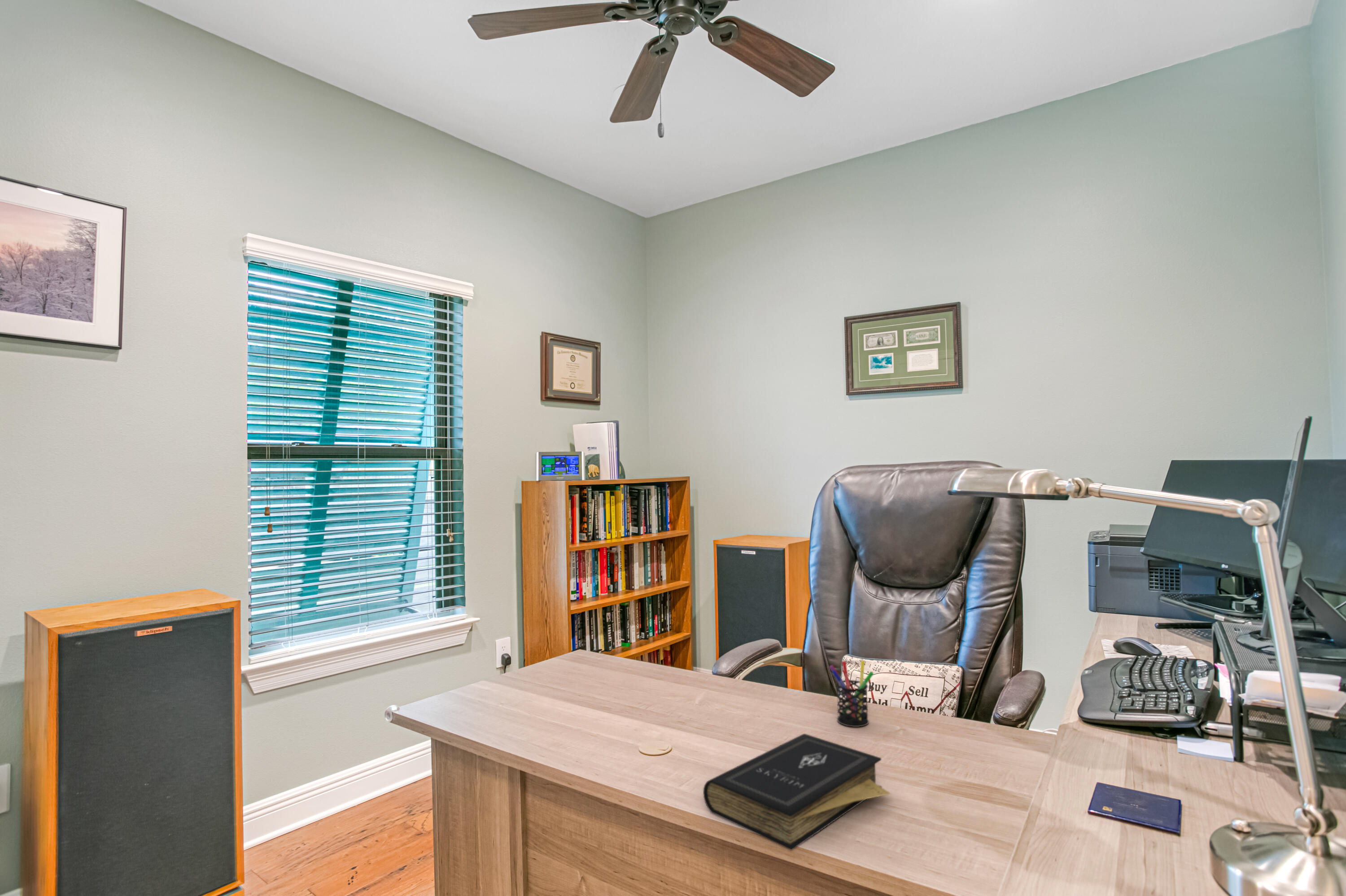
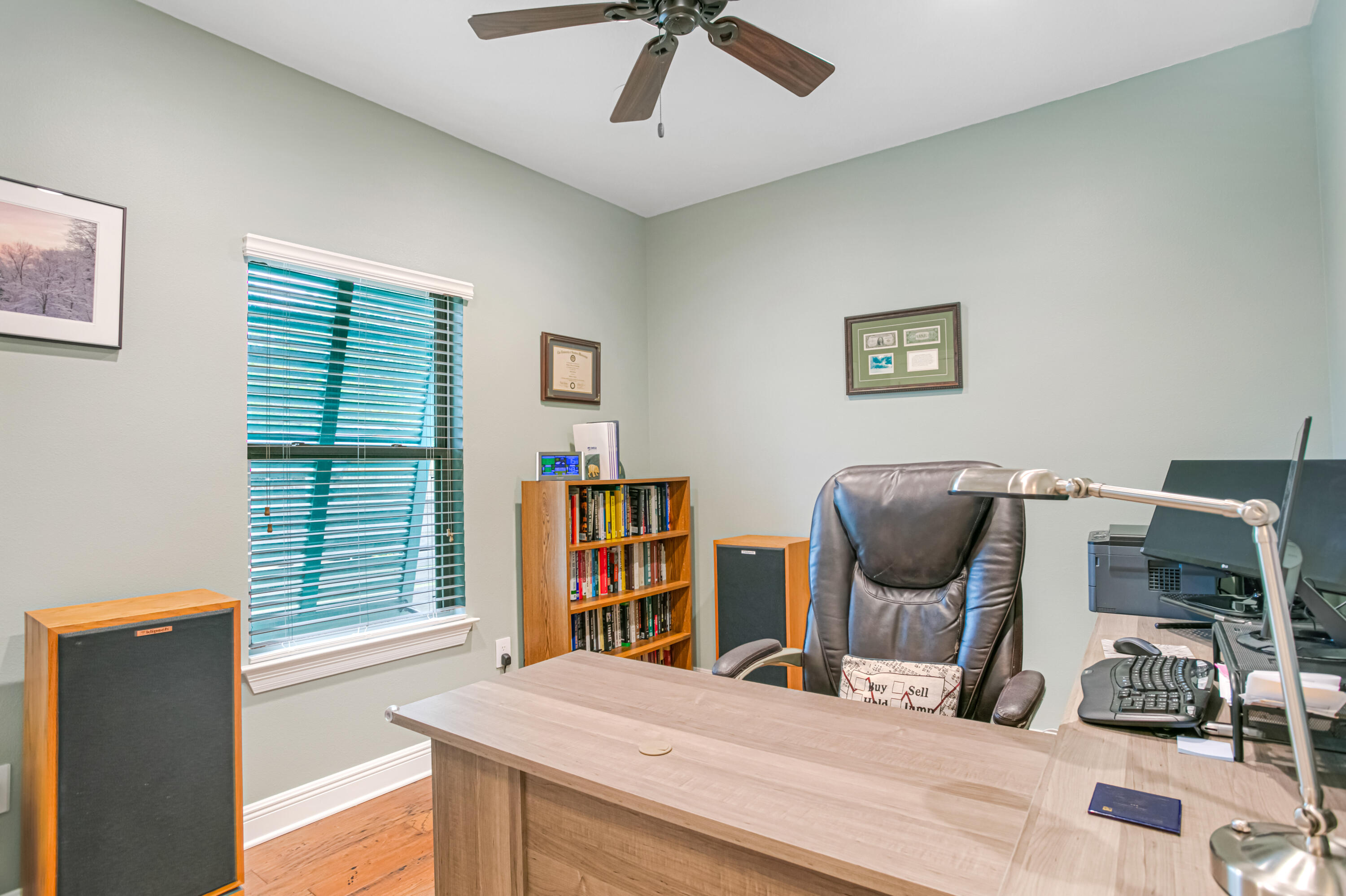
- book (804, 786)
- pen holder (854, 691)
